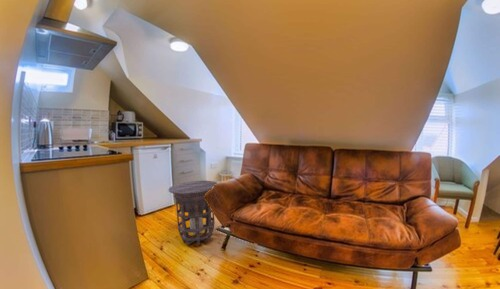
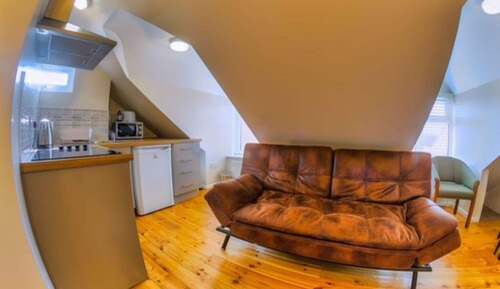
- side table (194, 212)
